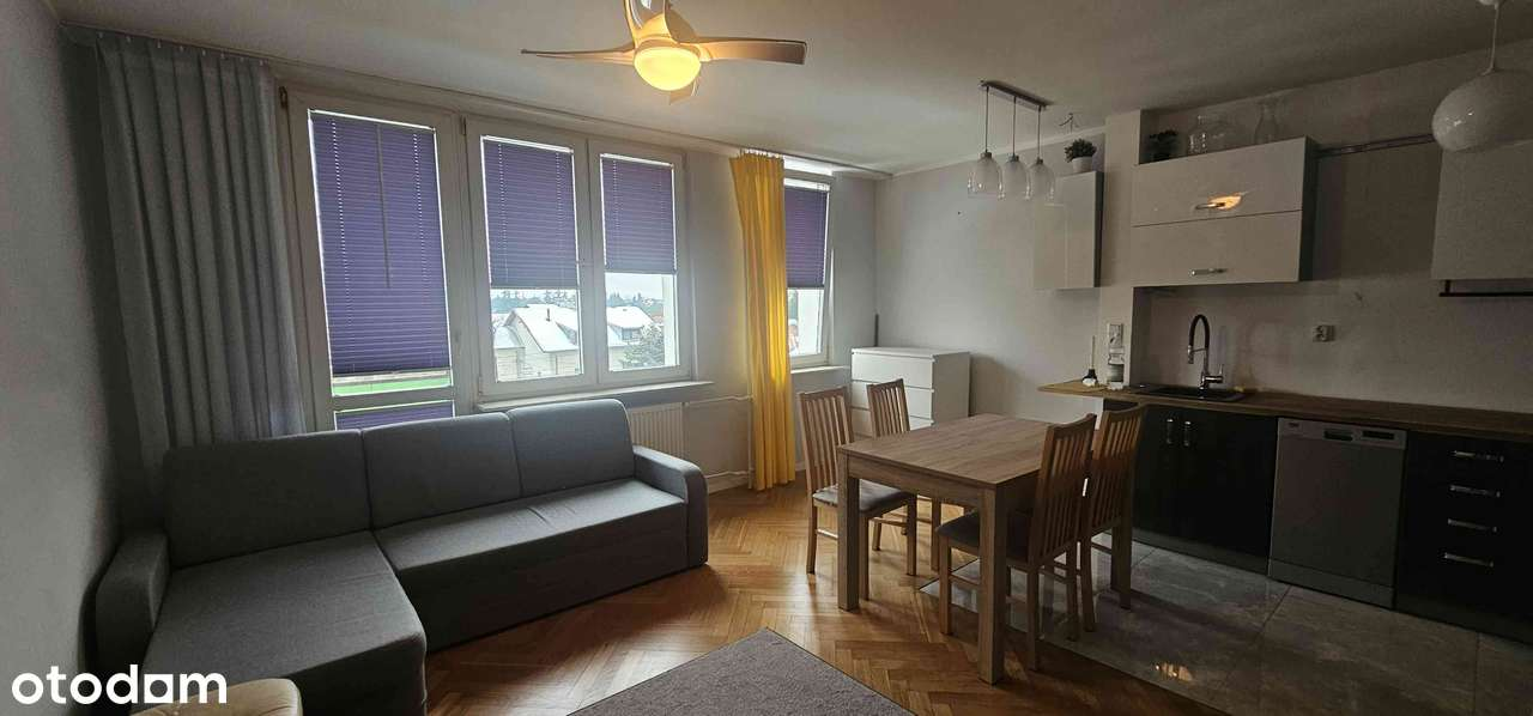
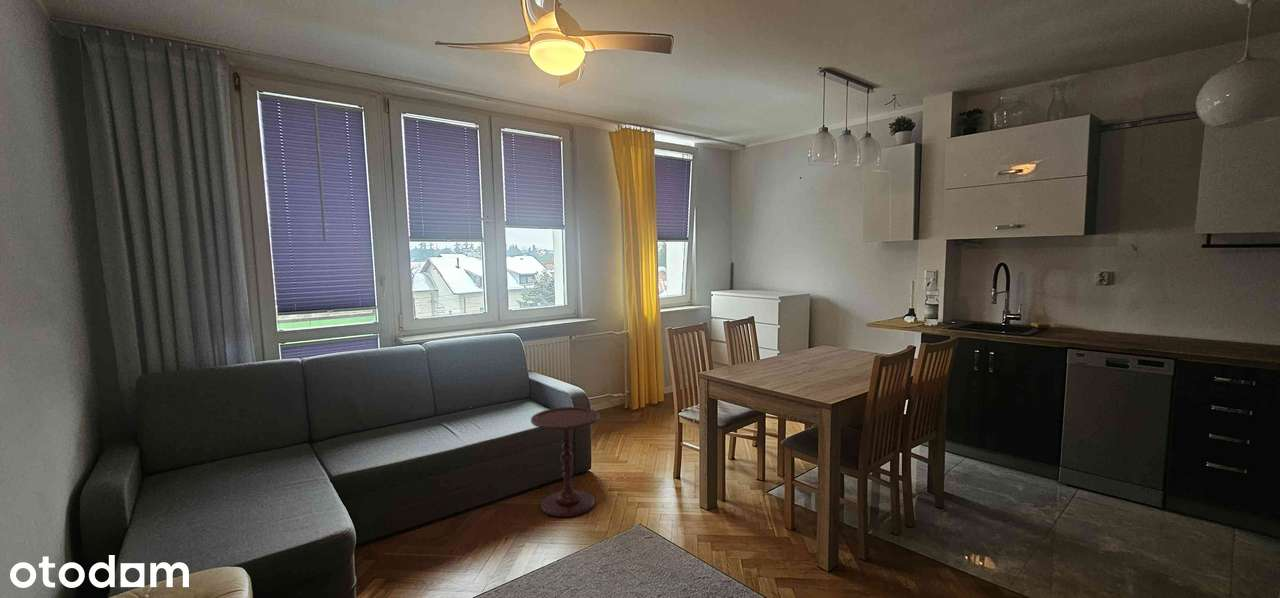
+ side table (566, 460)
